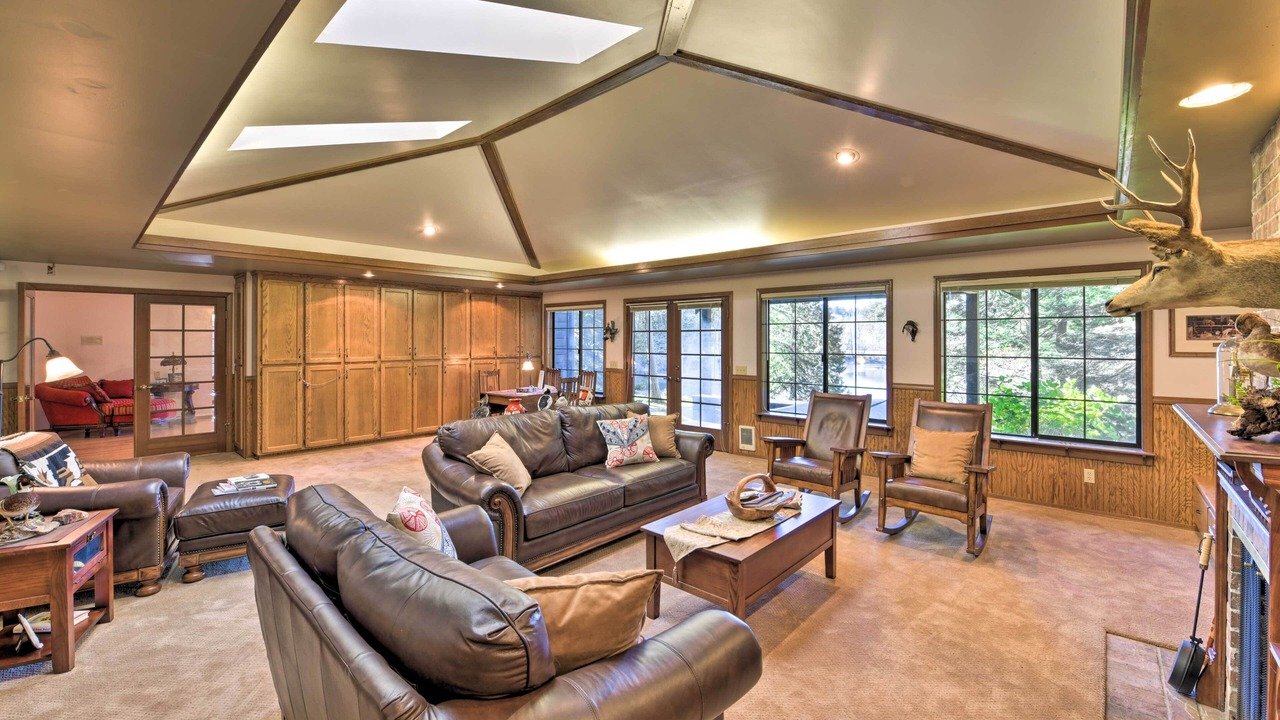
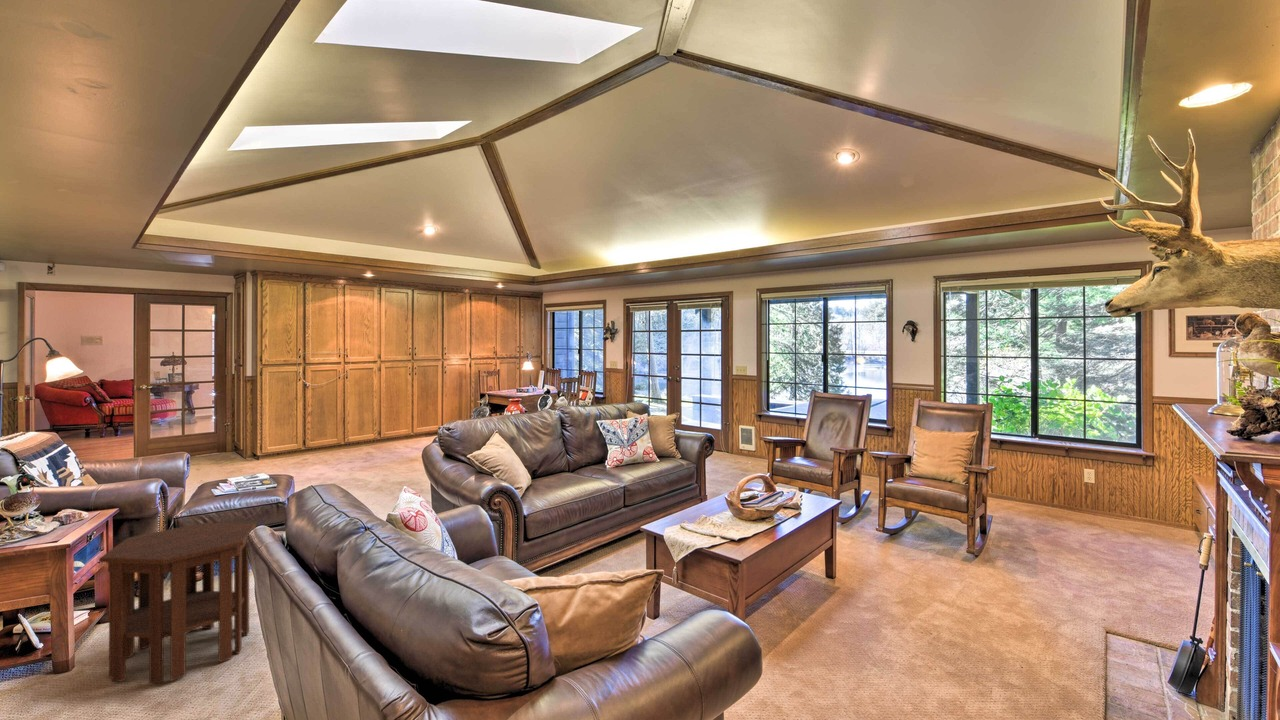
+ side table (184, 596)
